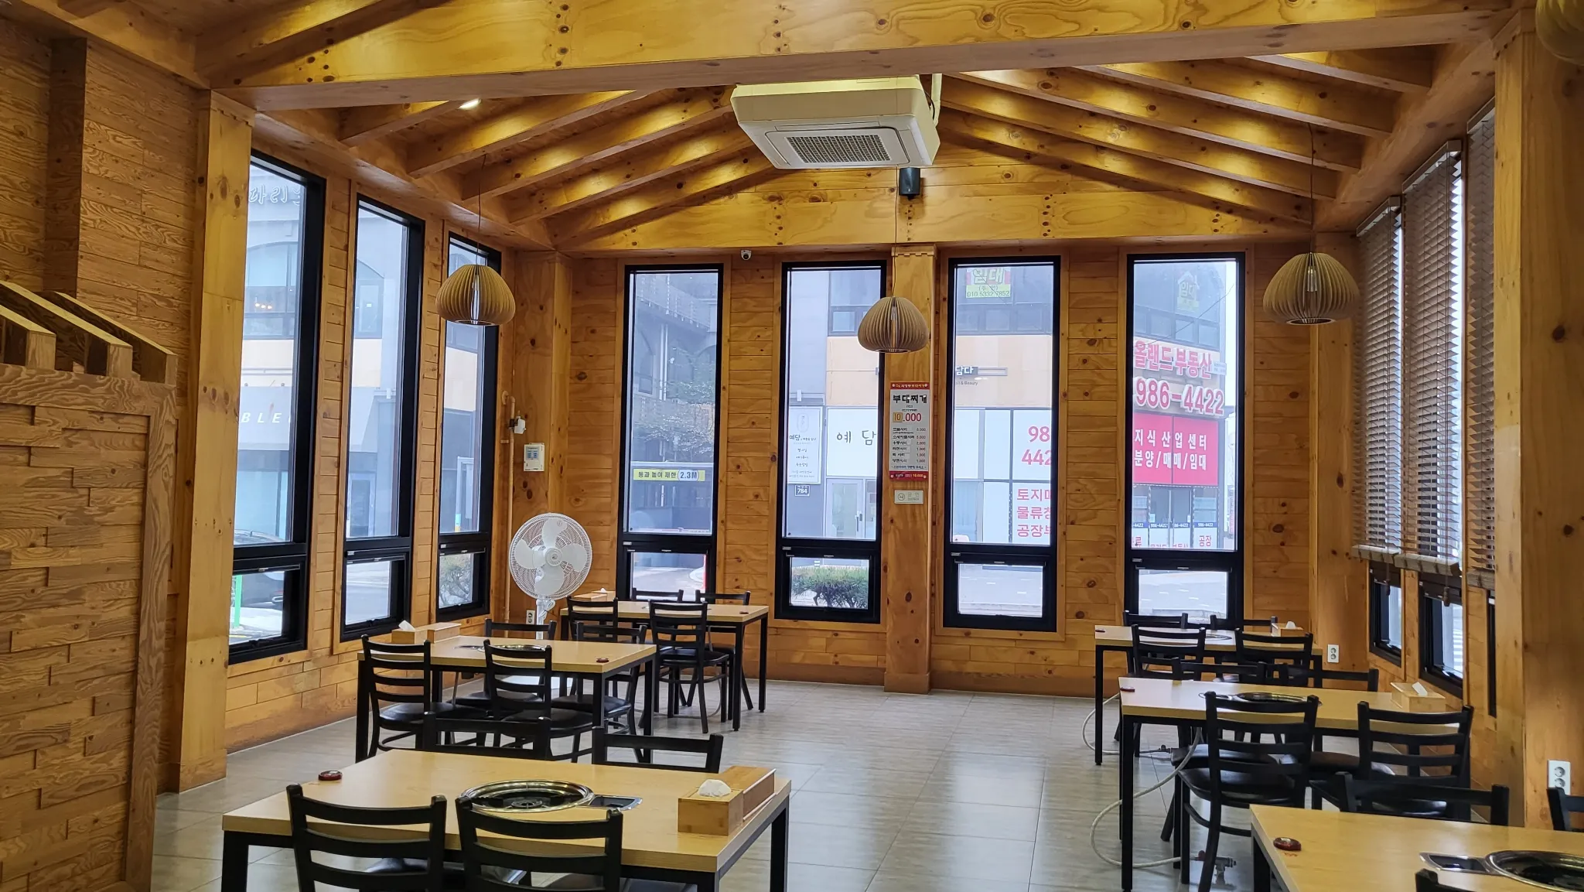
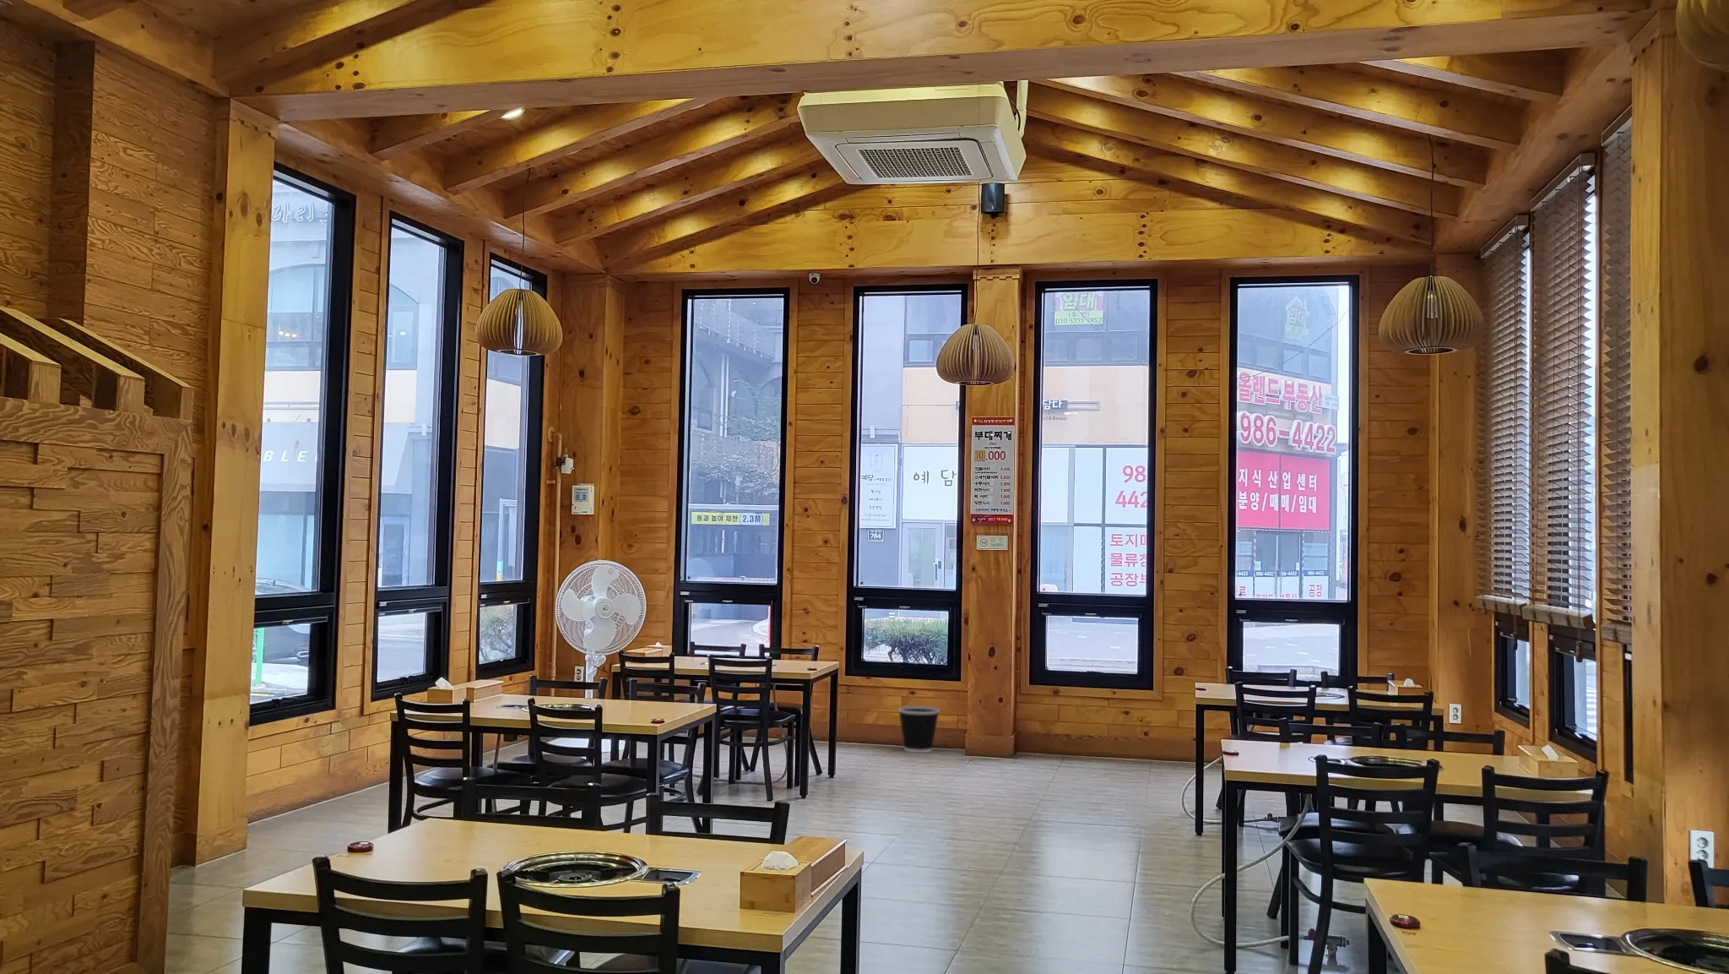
+ wastebasket (918, 729)
